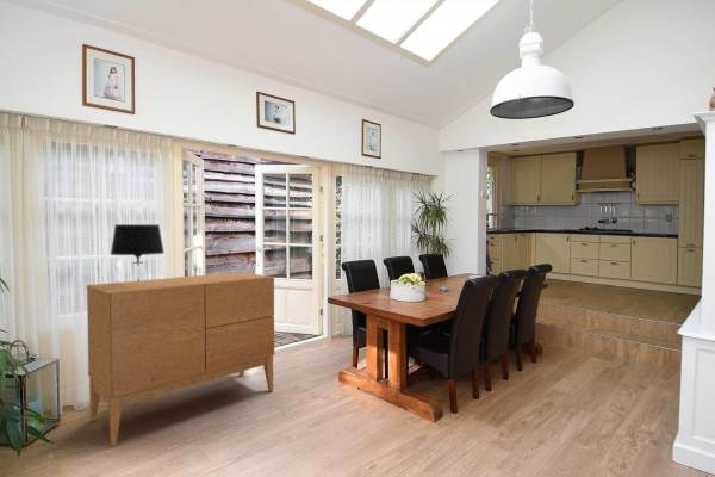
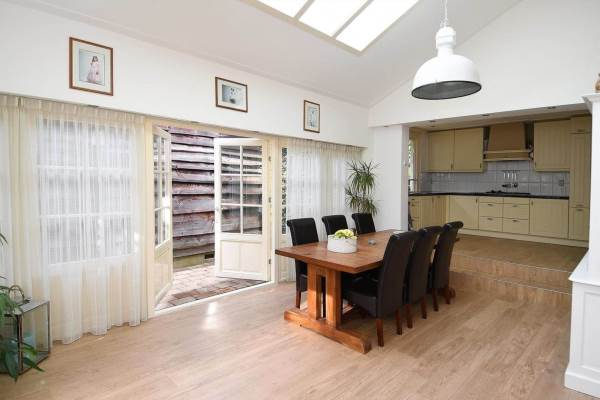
- table lamp (137, 254)
- sideboard (188, 342)
